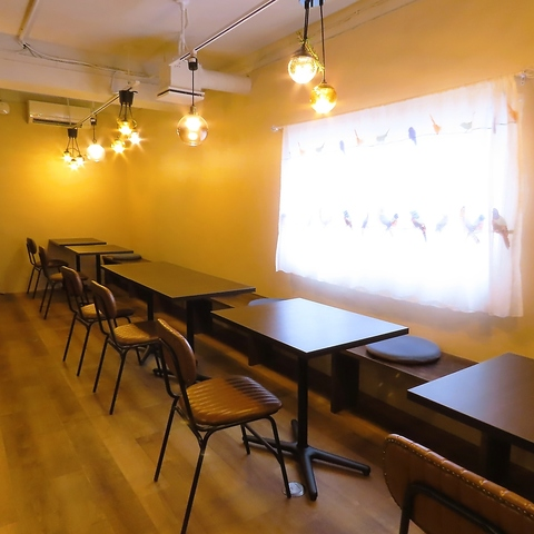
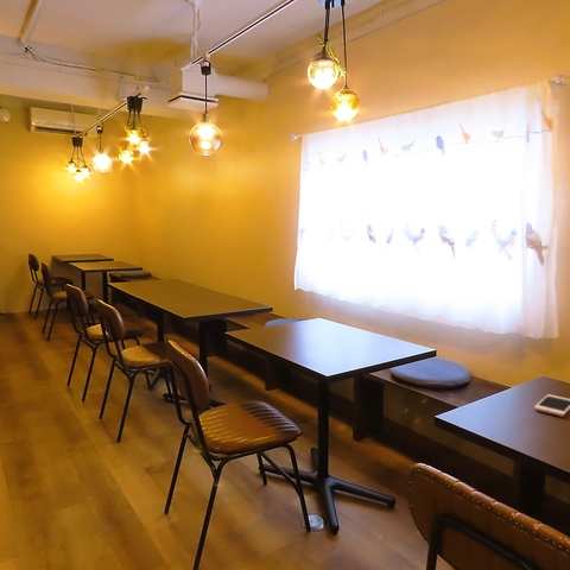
+ cell phone (555, 404)
